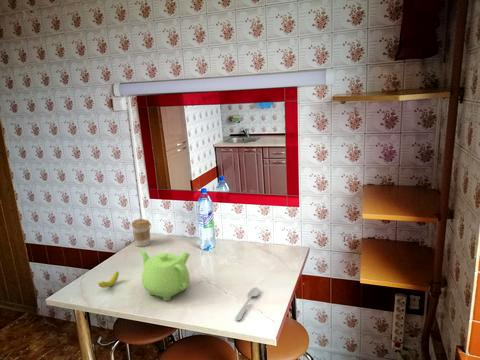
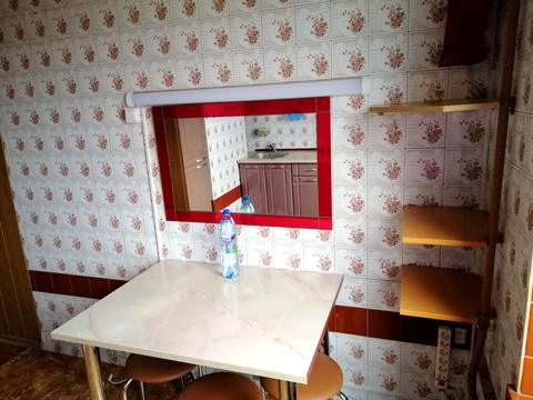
- fruit (108, 281)
- spoon (247, 302)
- coffee cup (141, 232)
- teapot (167, 269)
